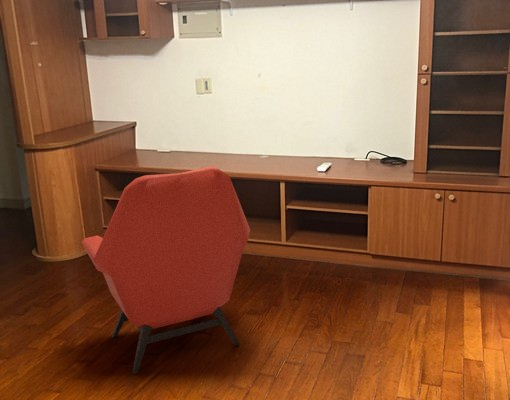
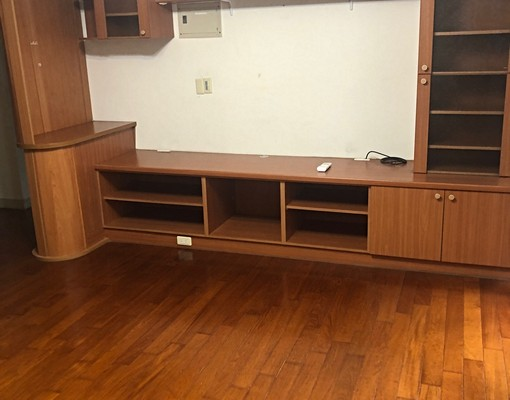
- armchair (165, 252)
